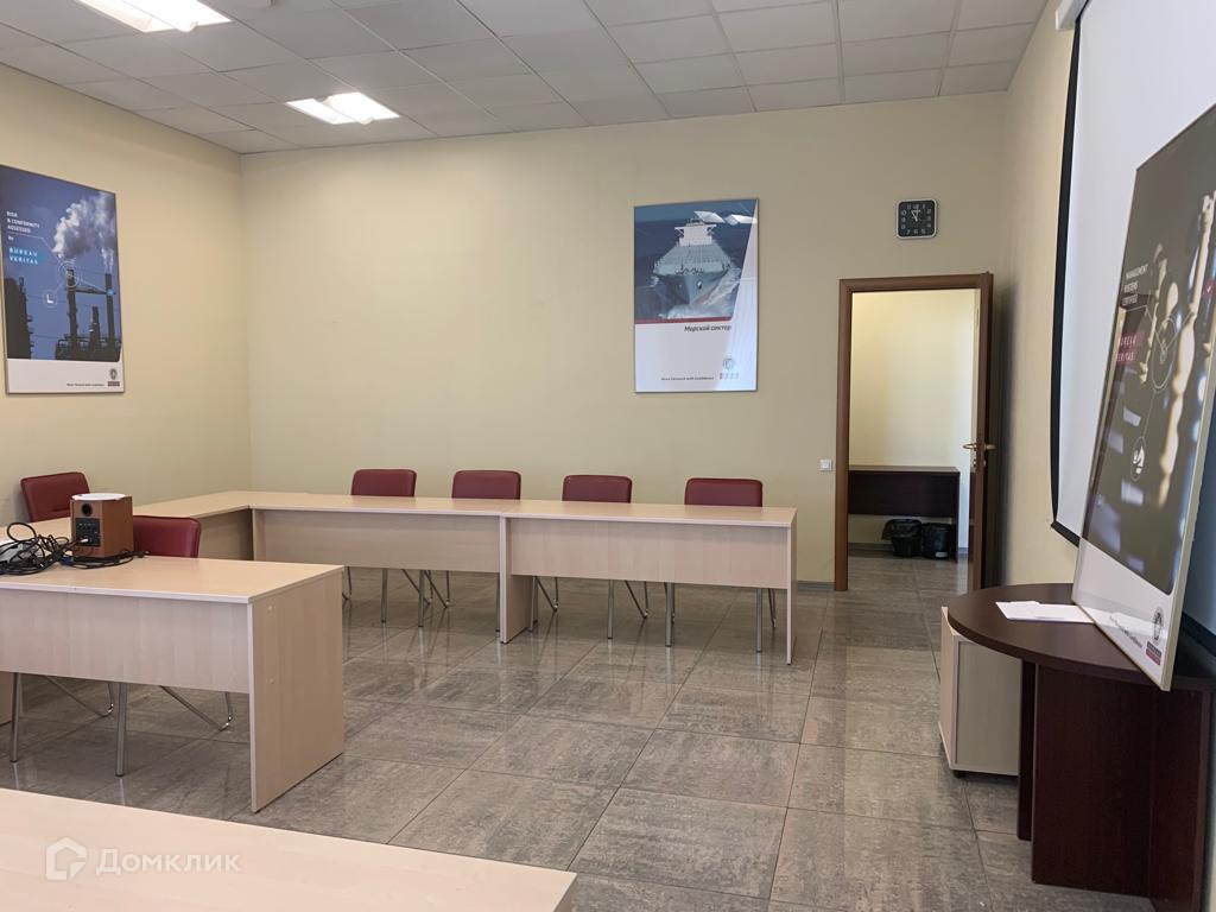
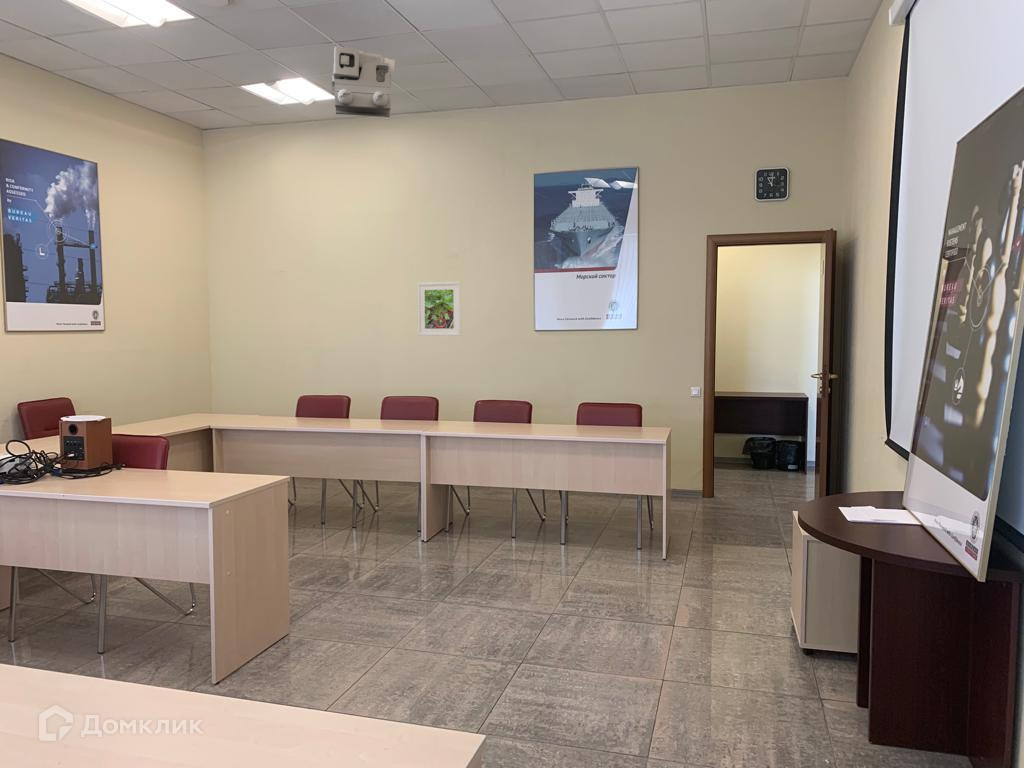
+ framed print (439, 309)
+ total station (362, 80)
